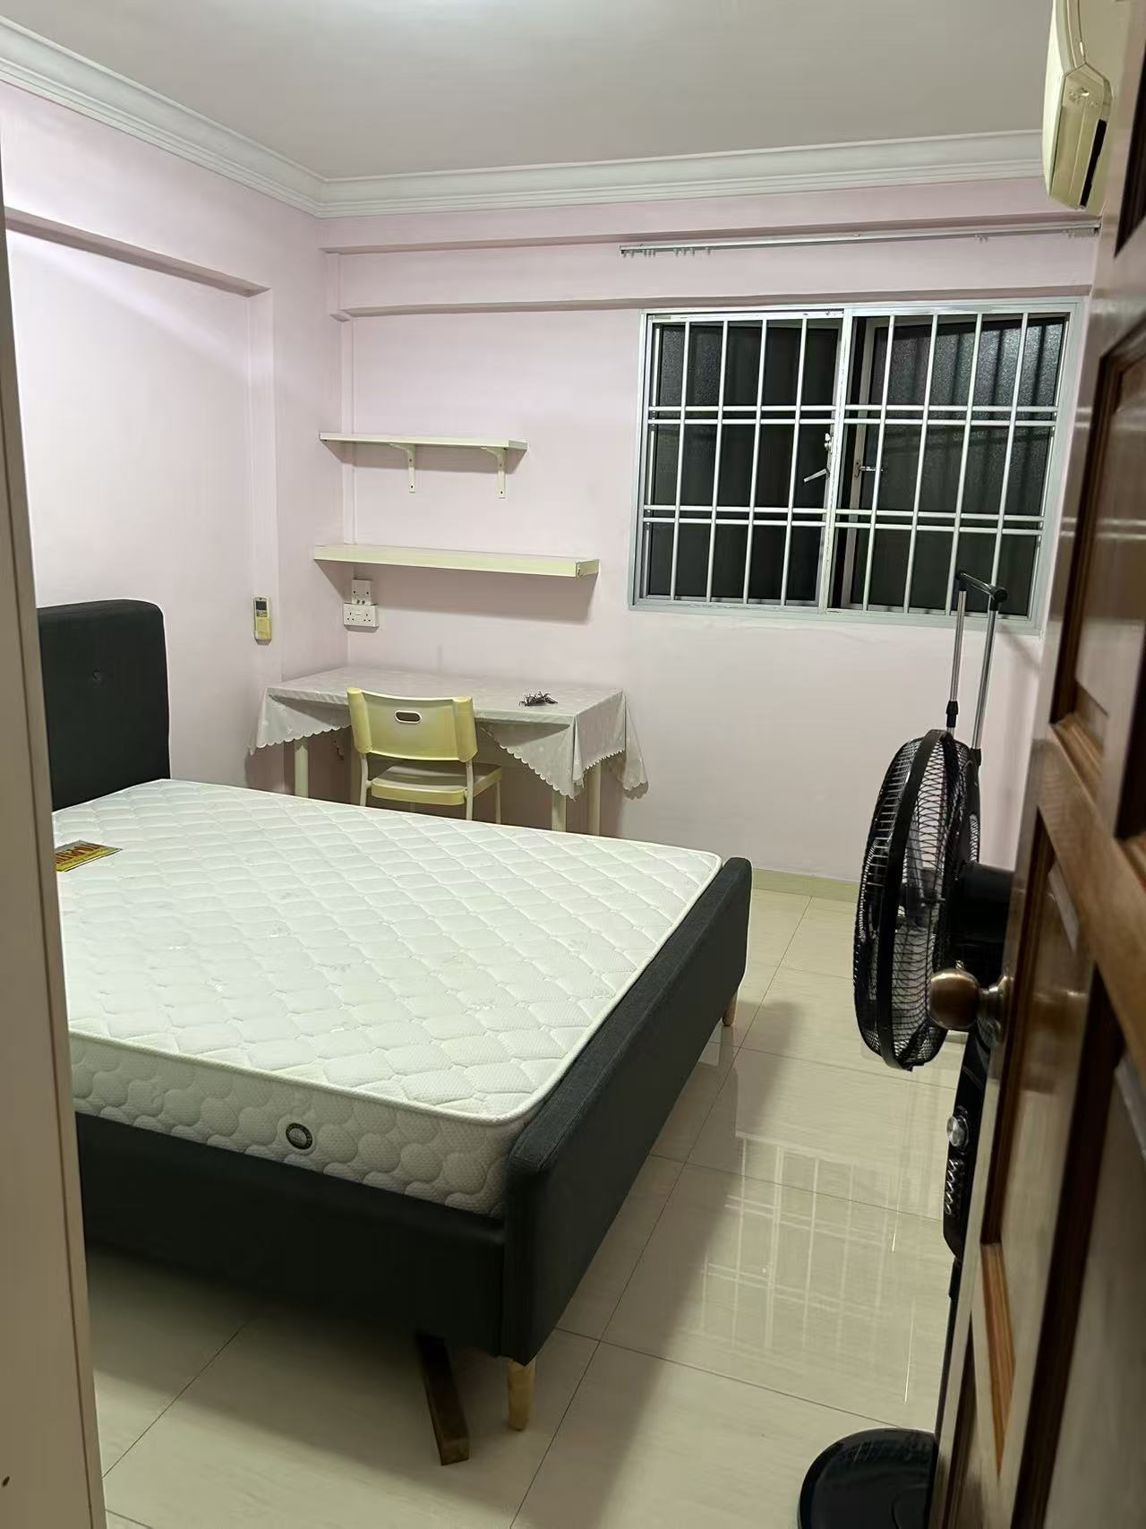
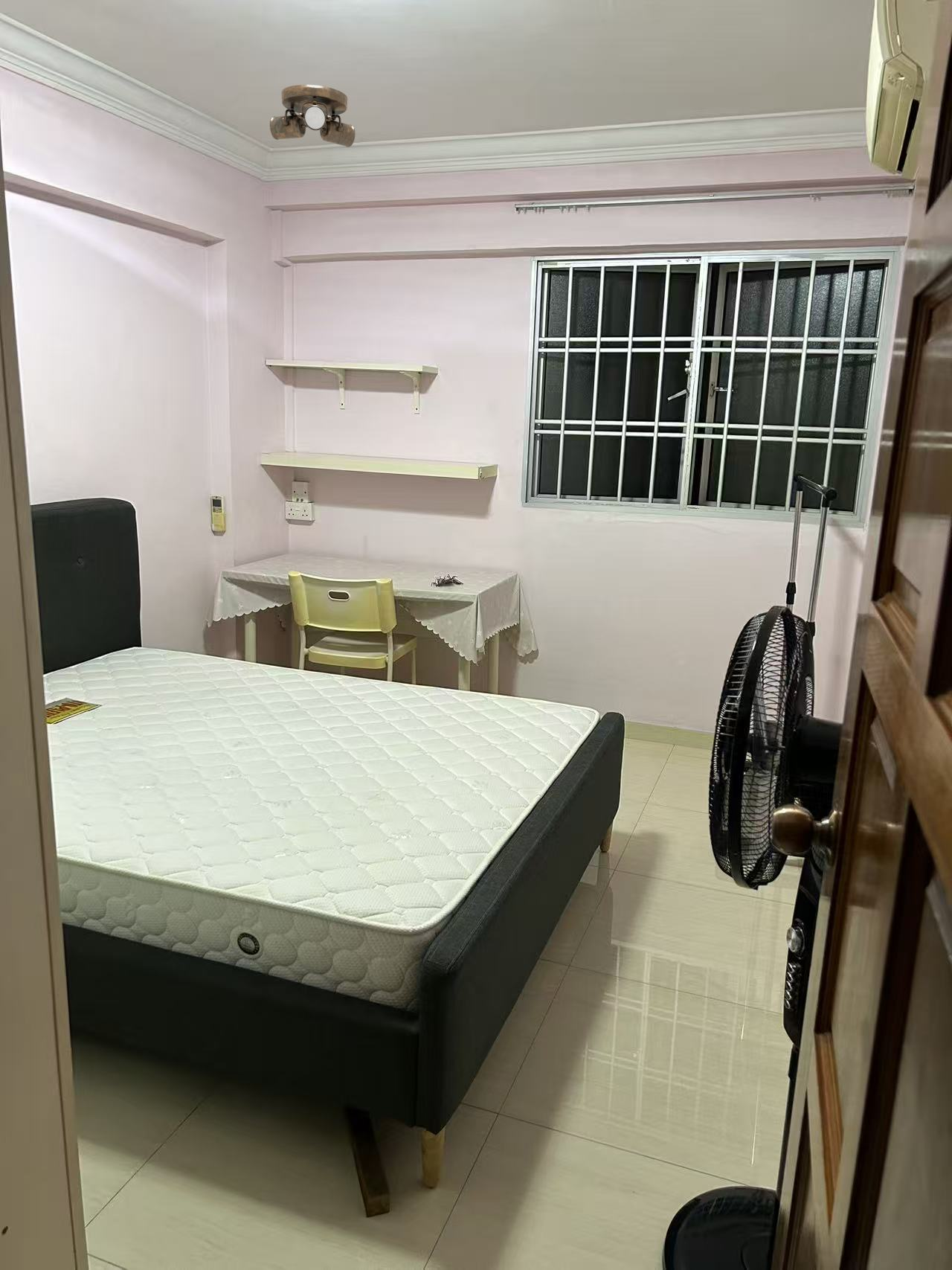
+ ceiling light (312, 117)
